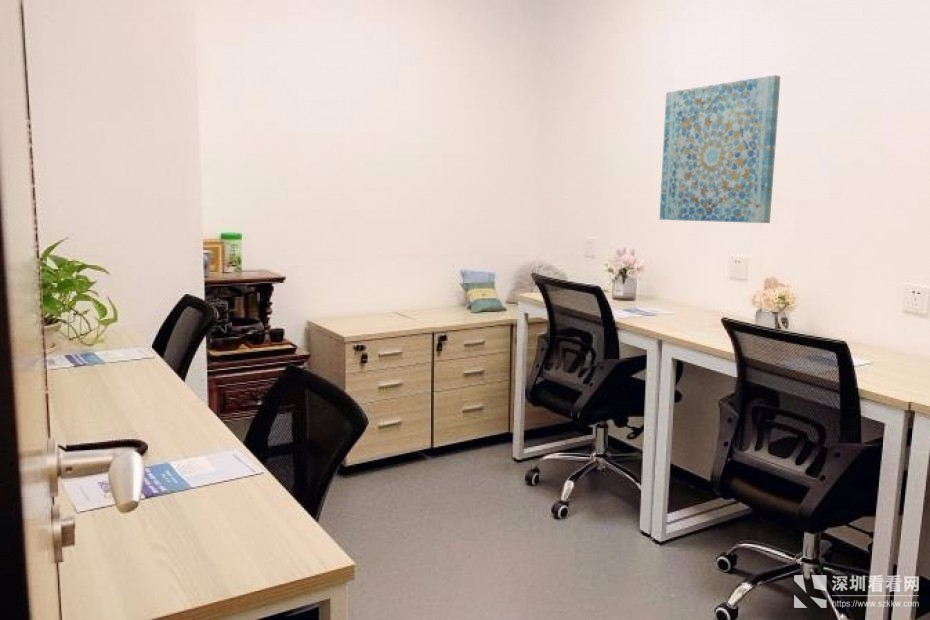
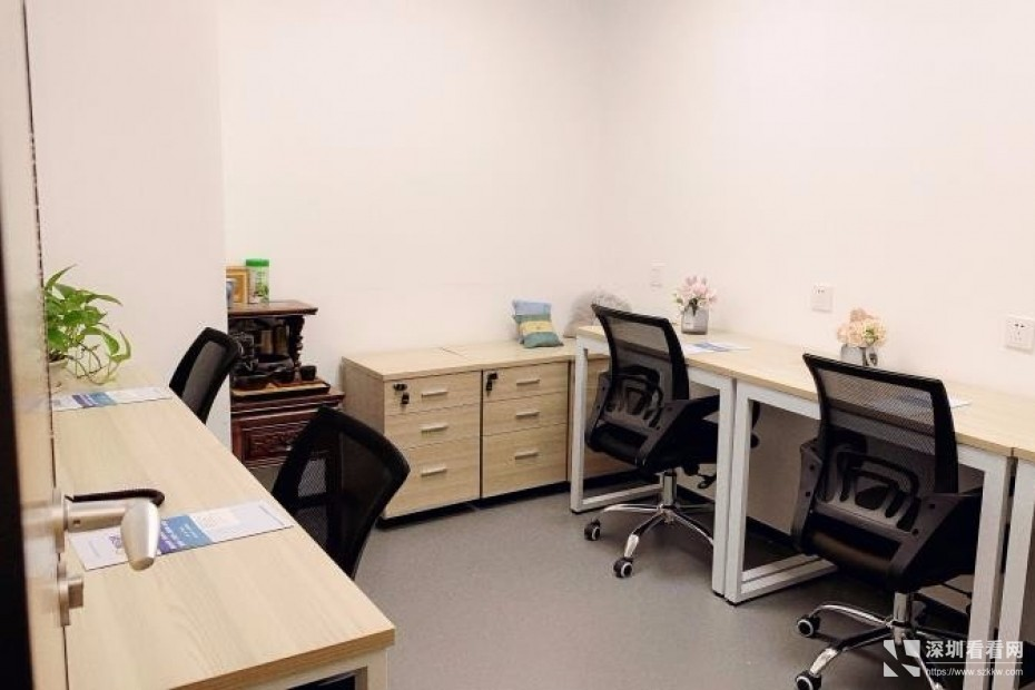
- wall art (714, 153)
